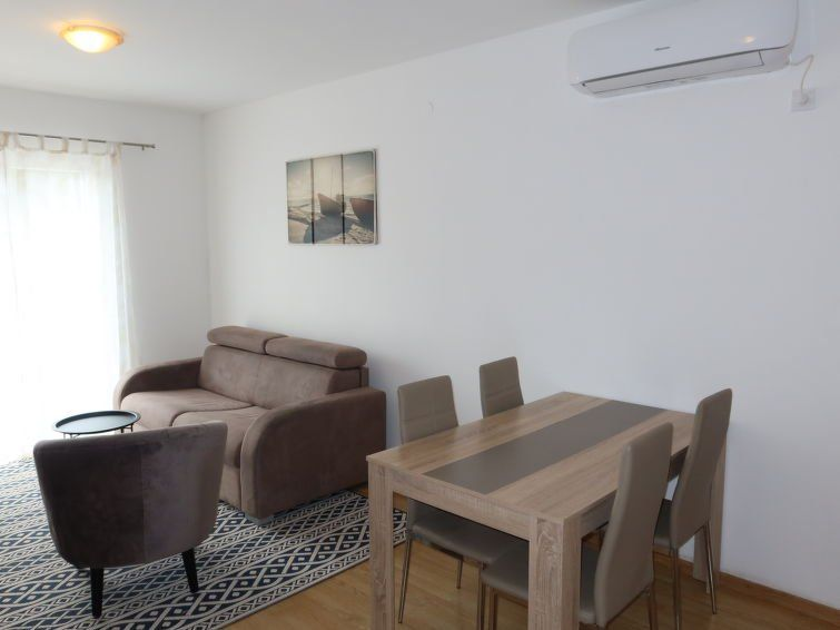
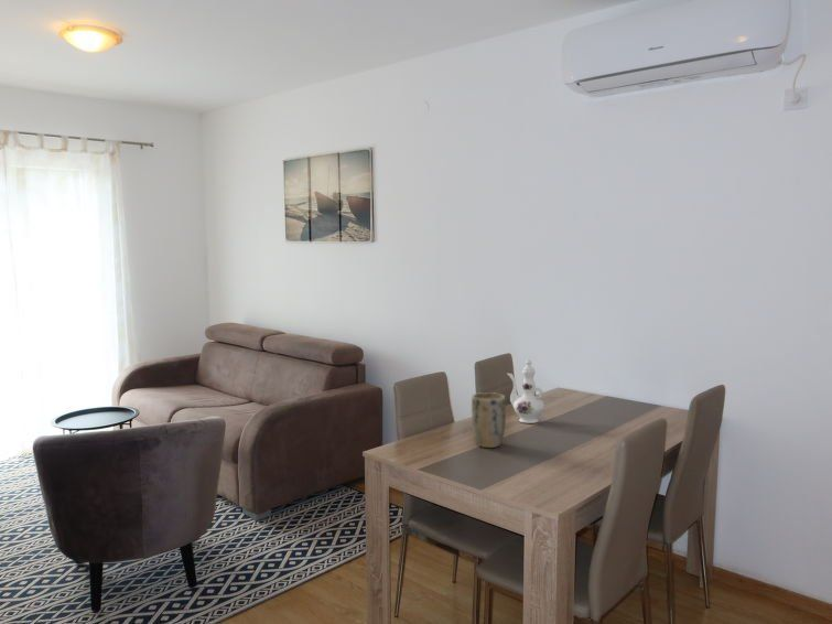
+ chinaware (525, 389)
+ plant pot (488, 420)
